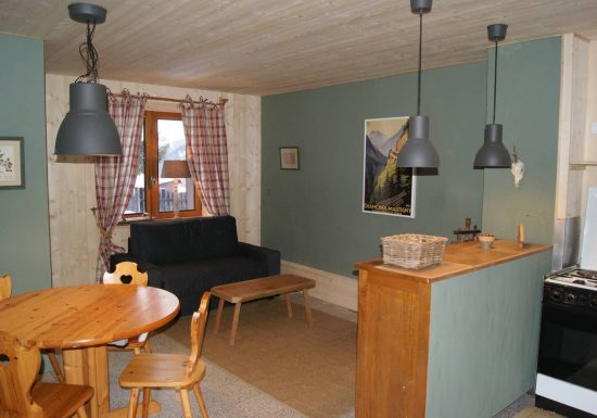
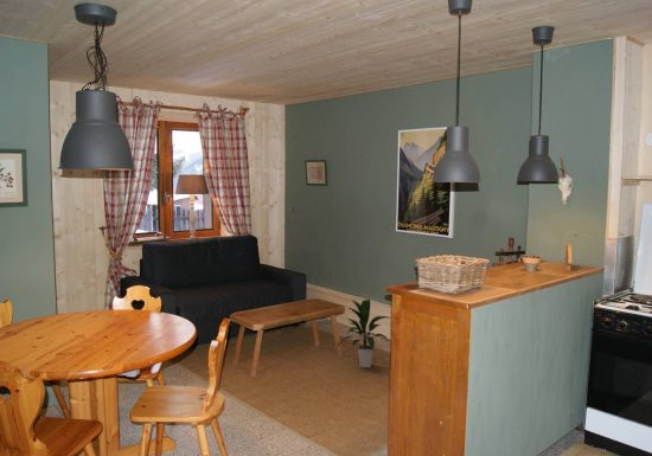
+ indoor plant (364, 330)
